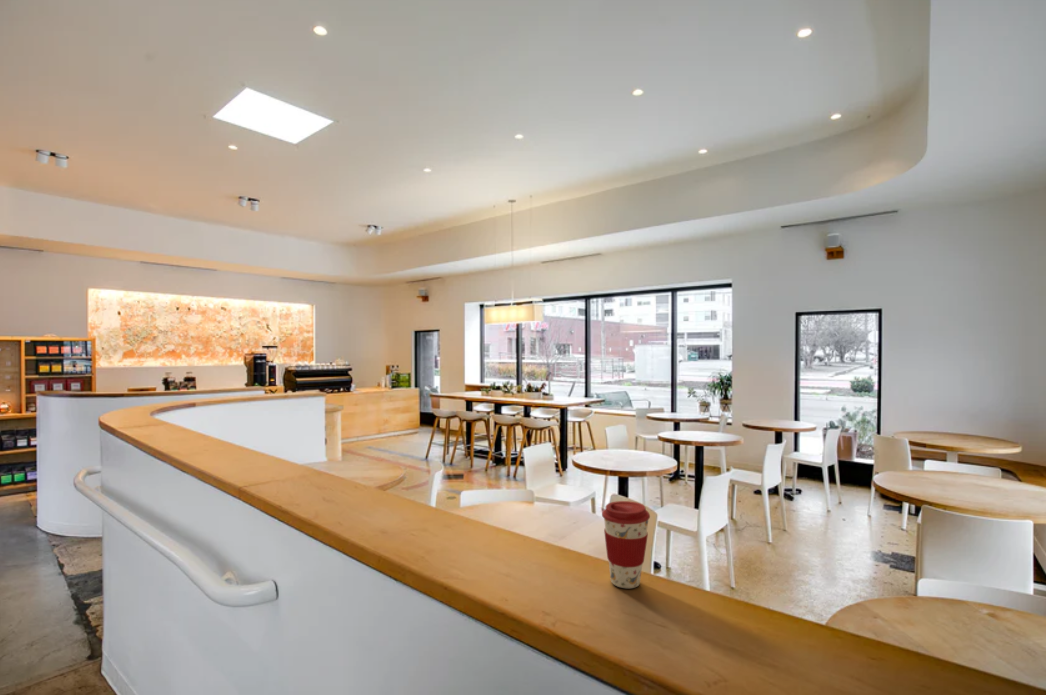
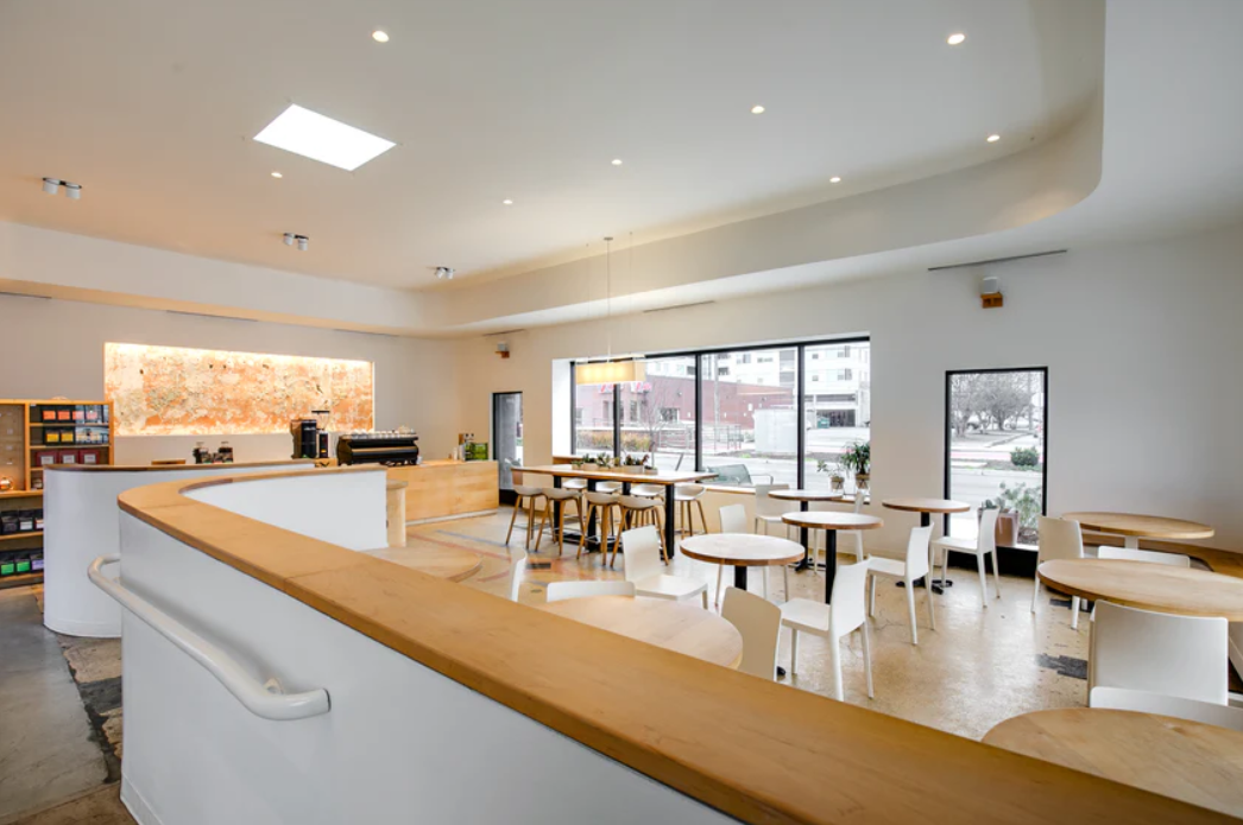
- coffee cup (625, 544)
